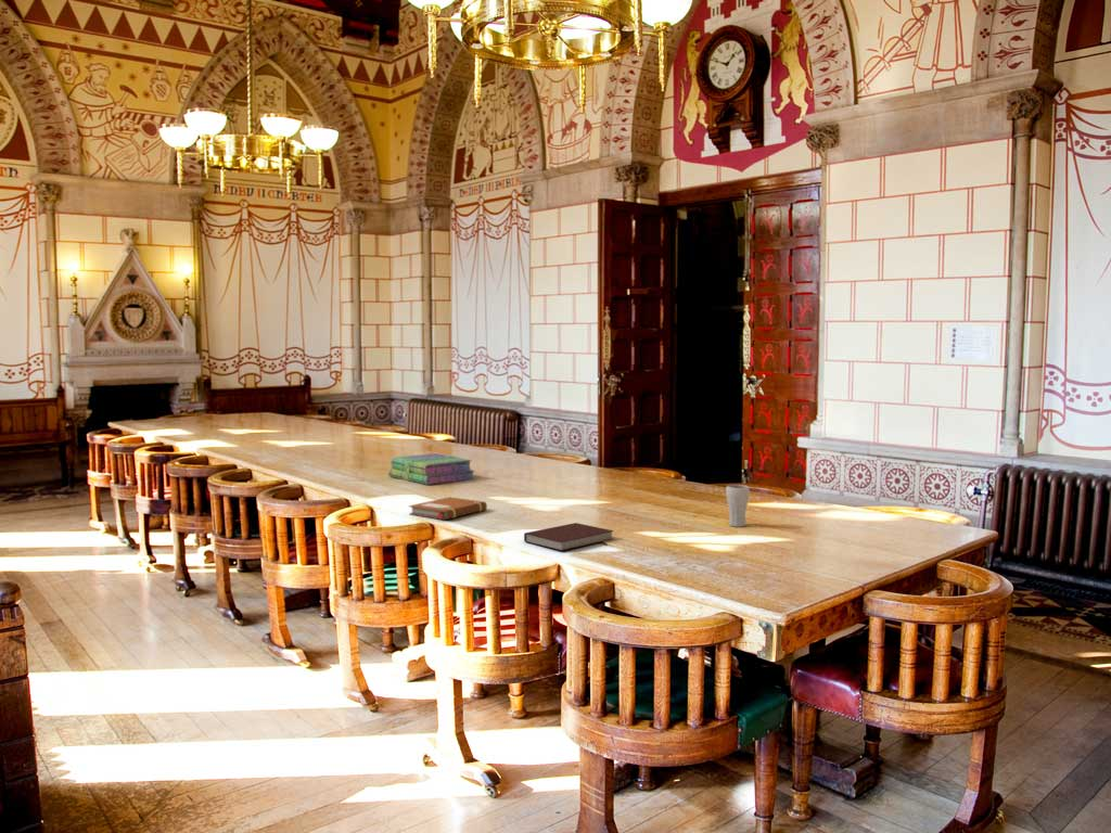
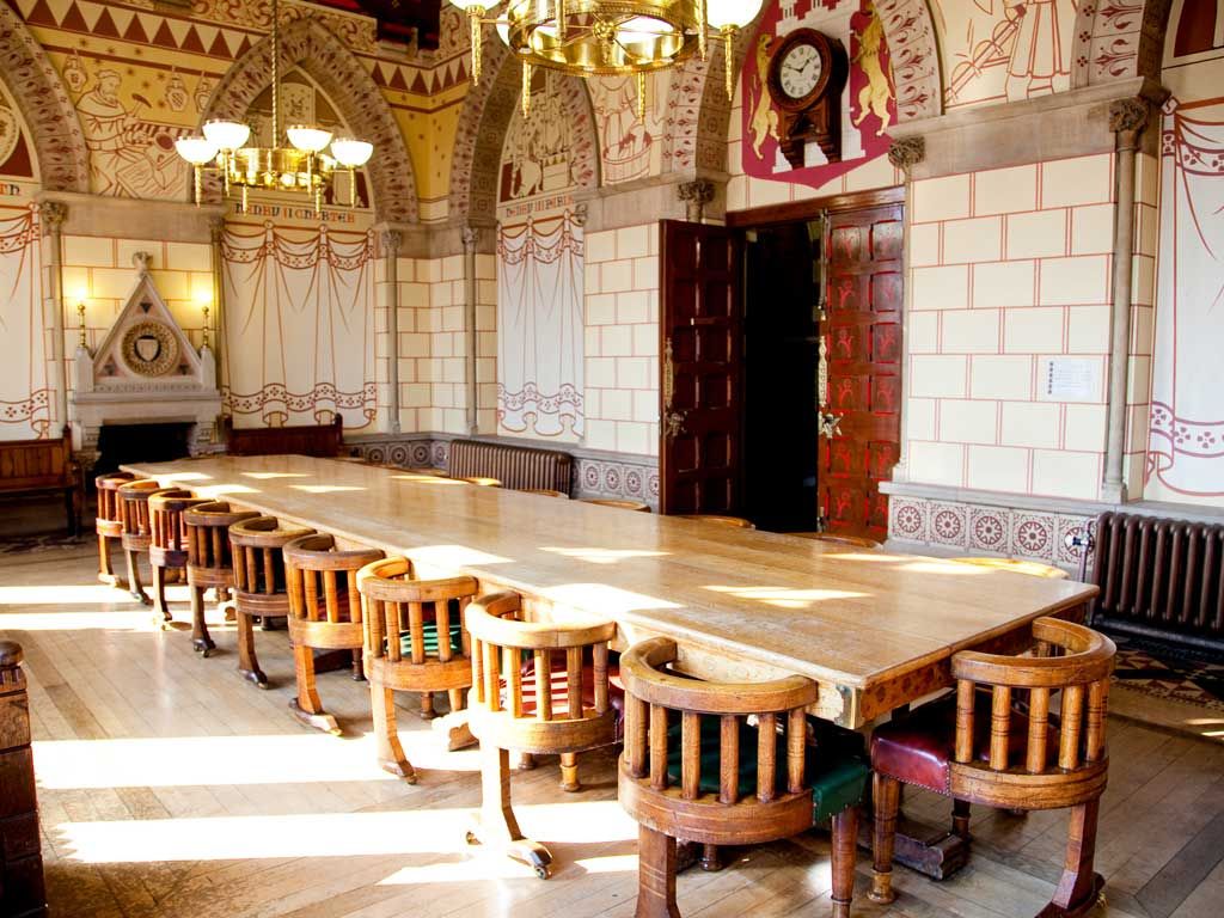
- notebook (447, 508)
- drinking glass (737, 505)
- stack of books (431, 467)
- notebook (569, 536)
